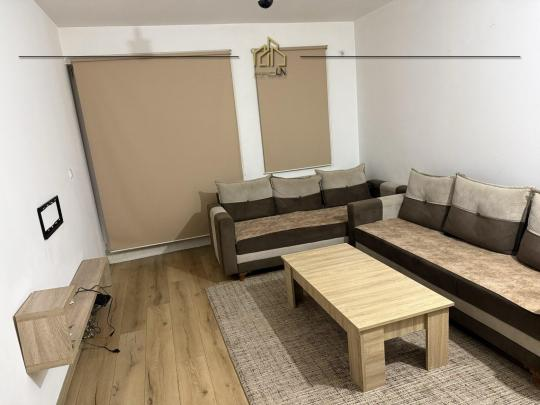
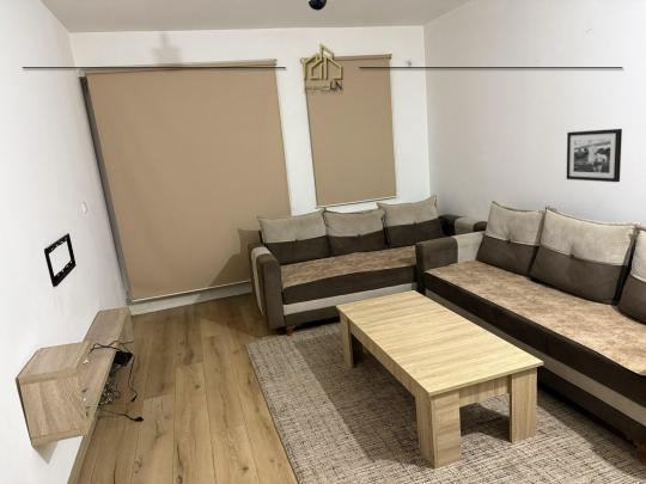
+ picture frame (592, 155)
